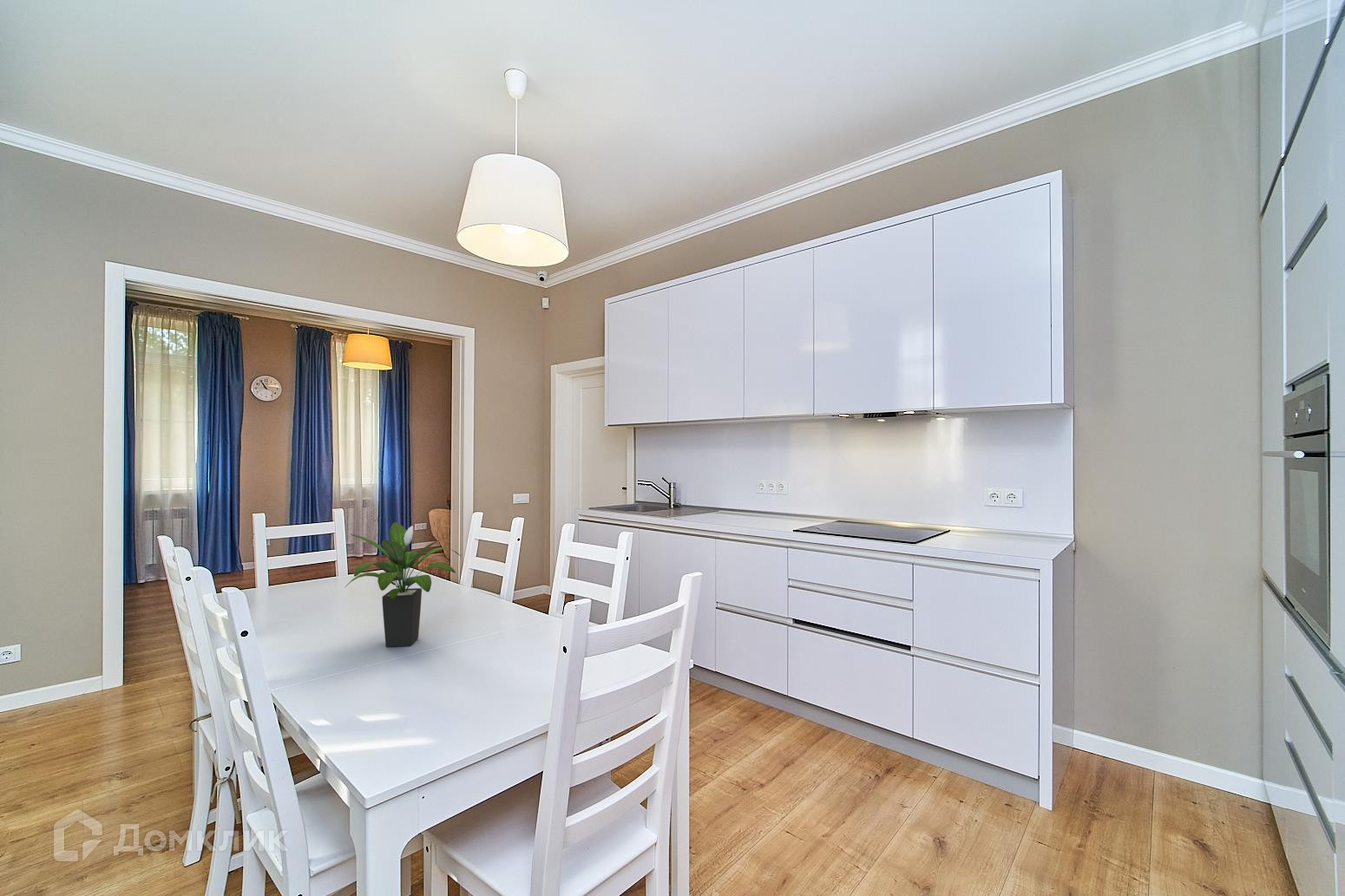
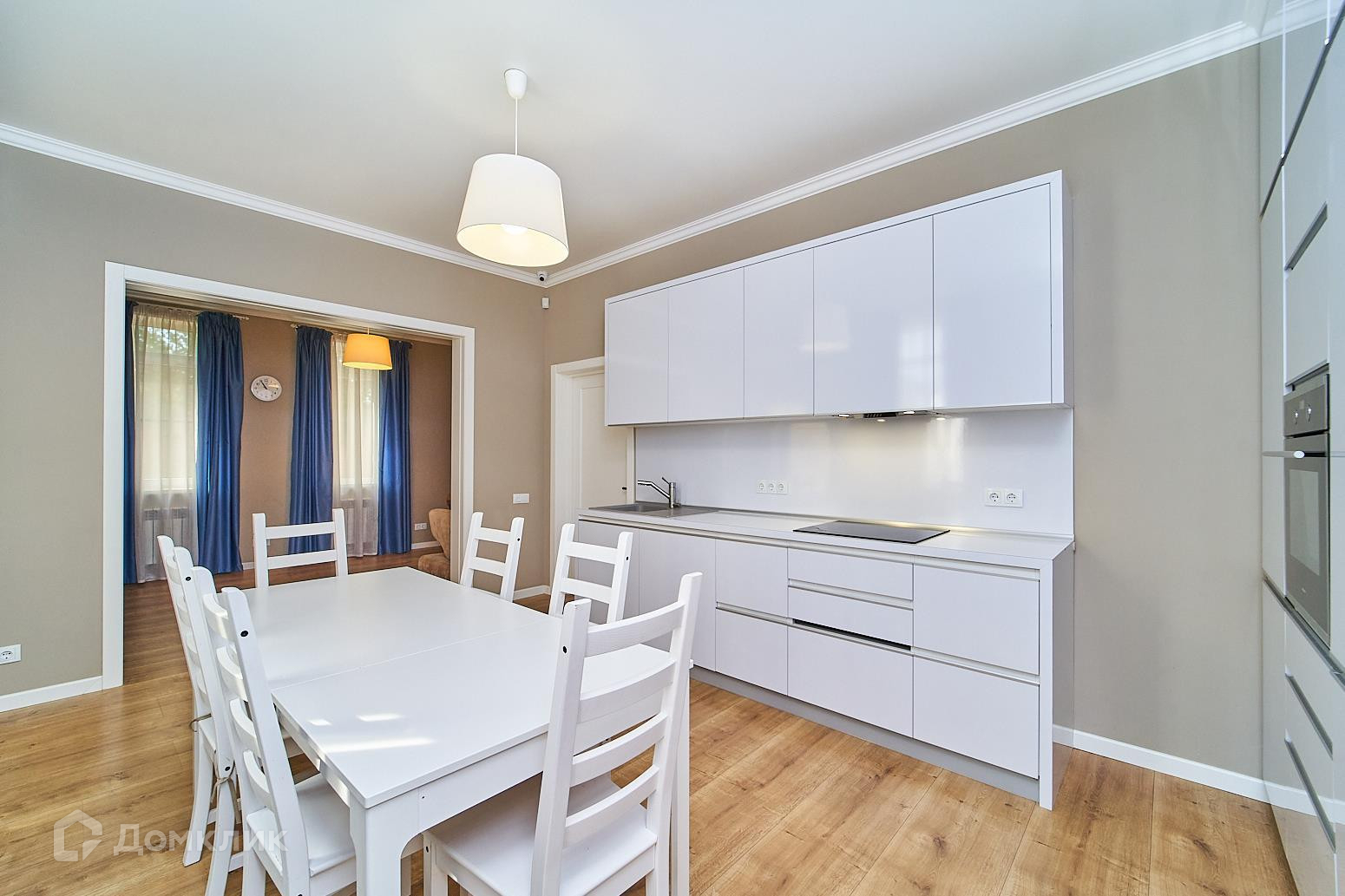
- potted plant (404, 584)
